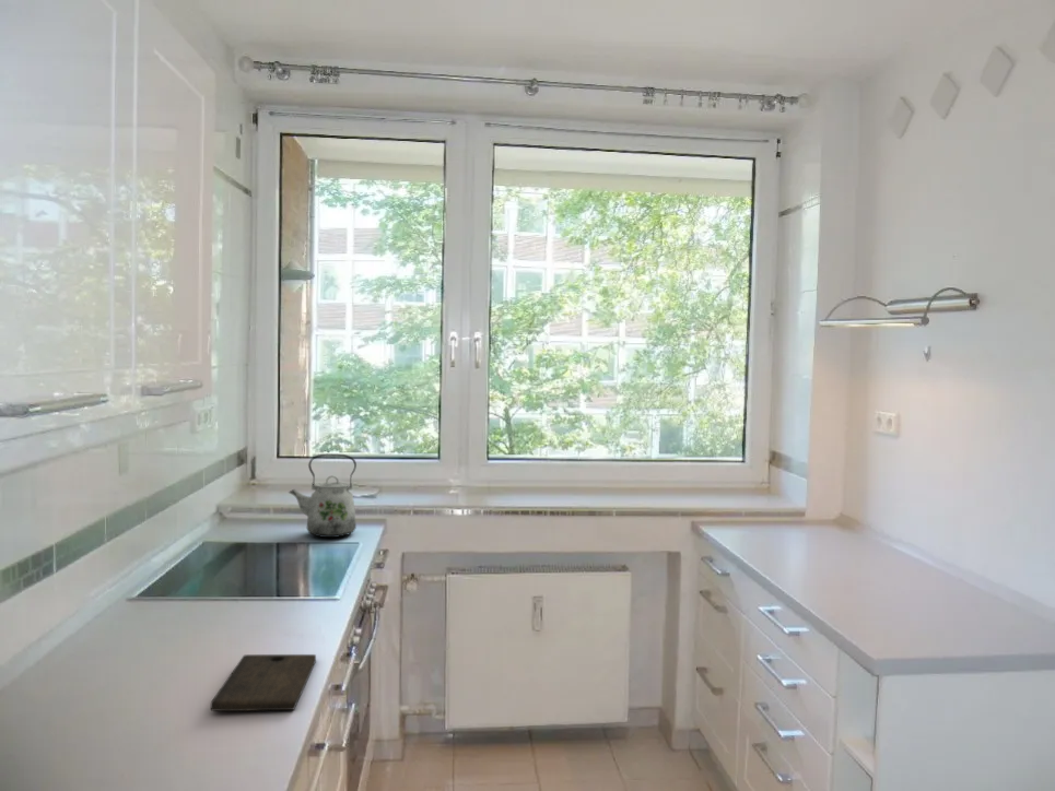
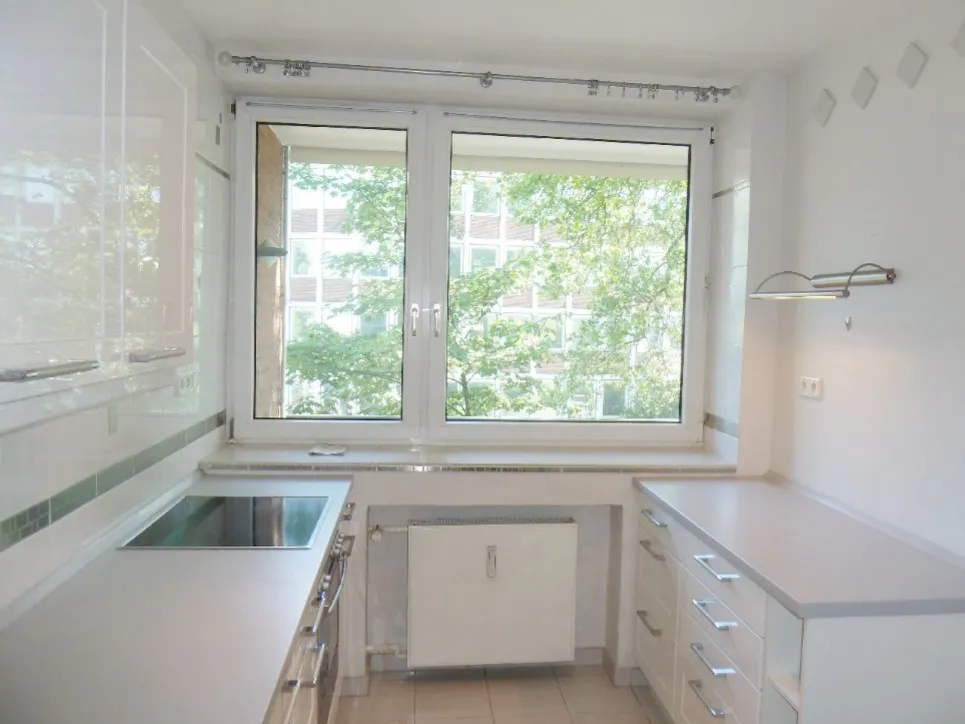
- kettle (323, 494)
- cutting board (267, 680)
